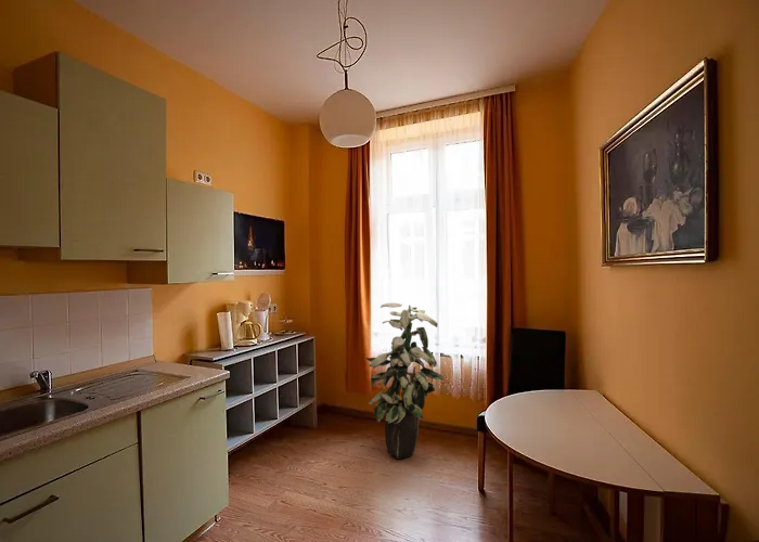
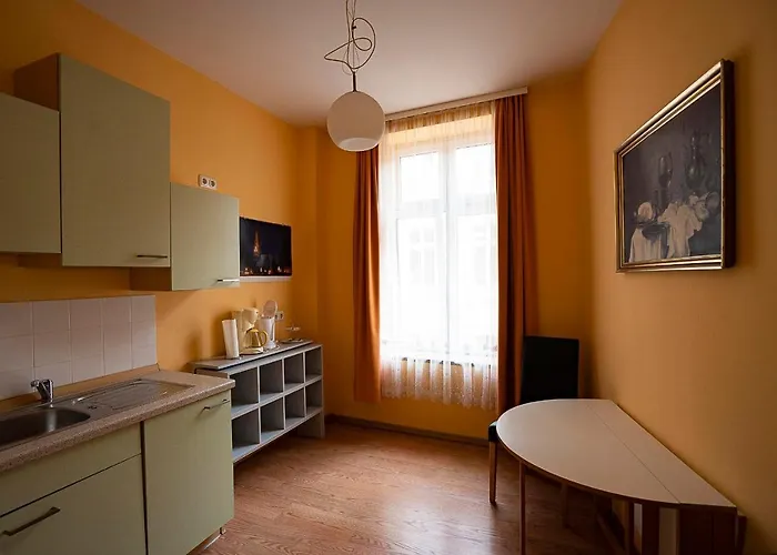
- indoor plant (401, 376)
